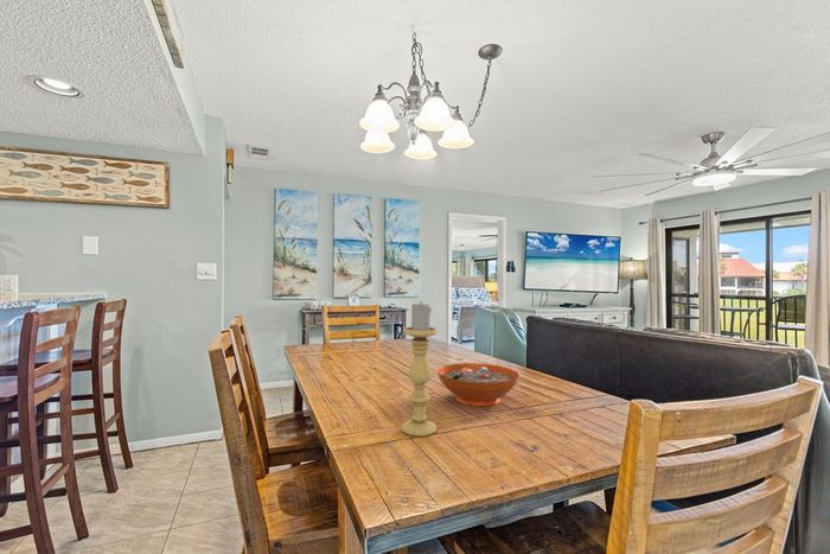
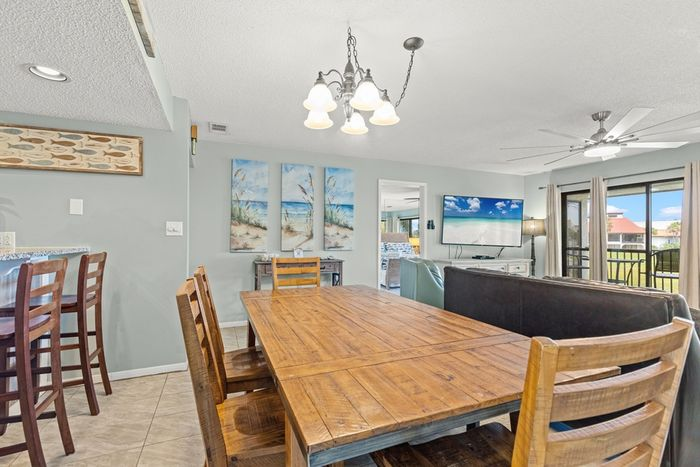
- decorative bowl (477, 384)
- candle holder (420, 364)
